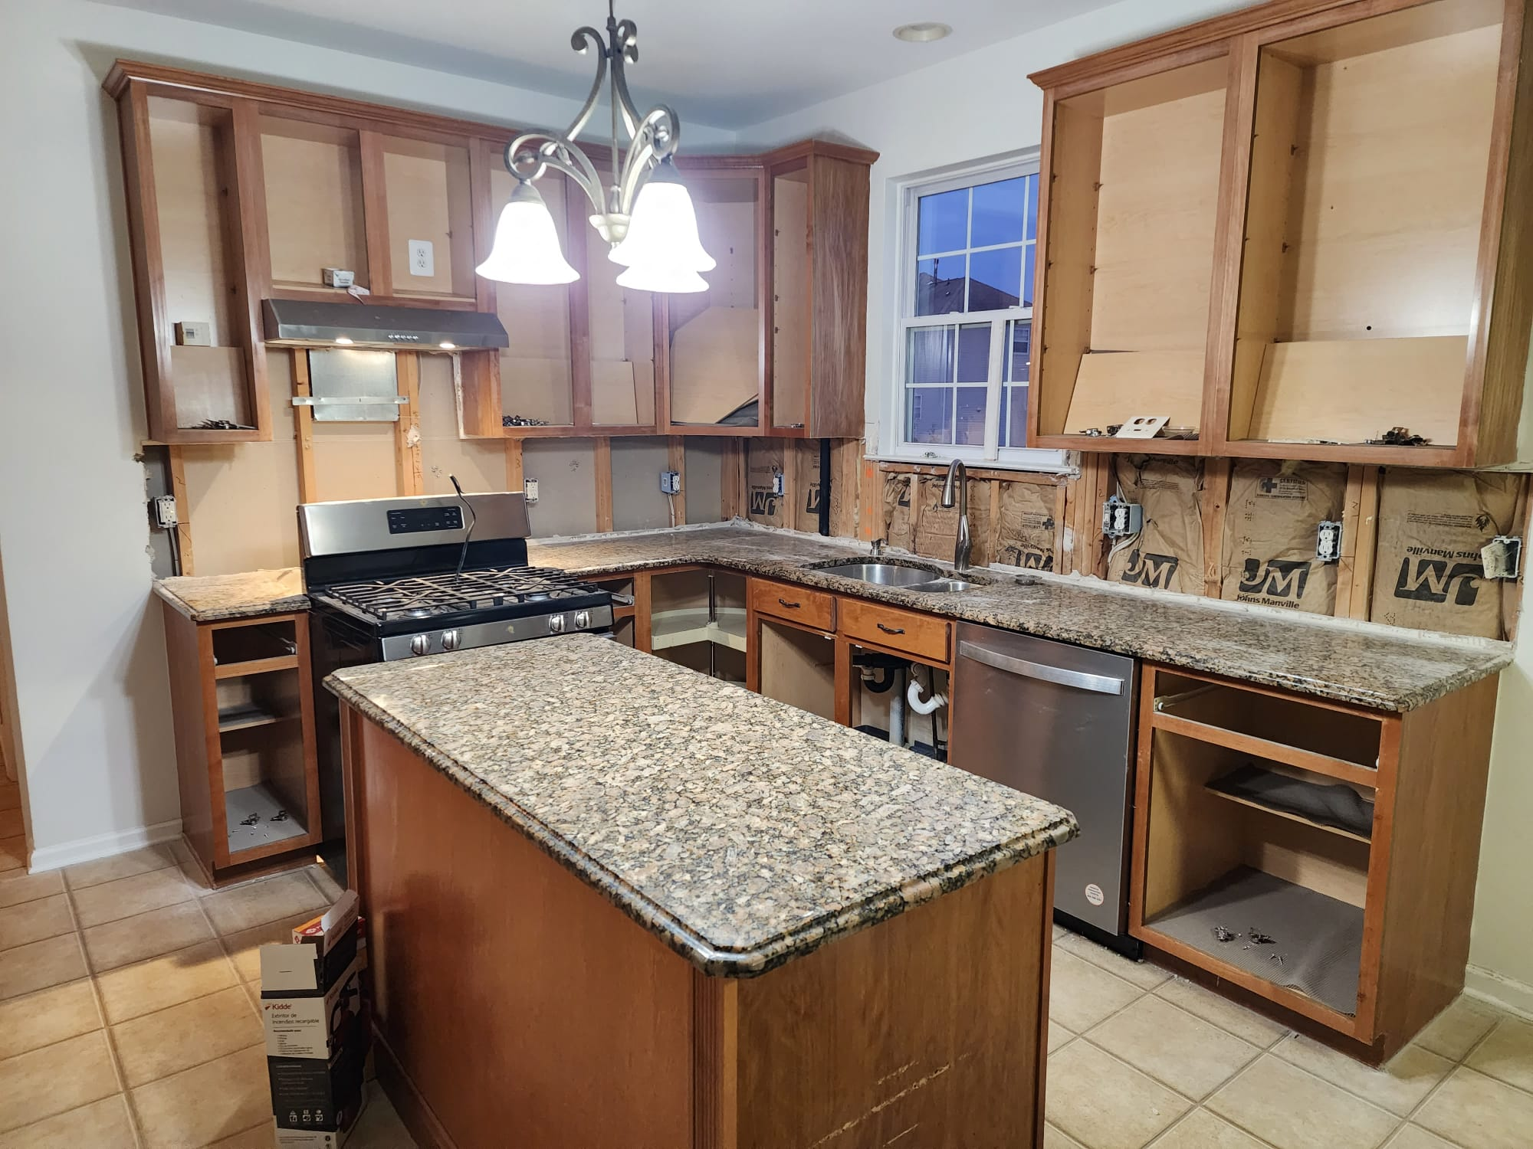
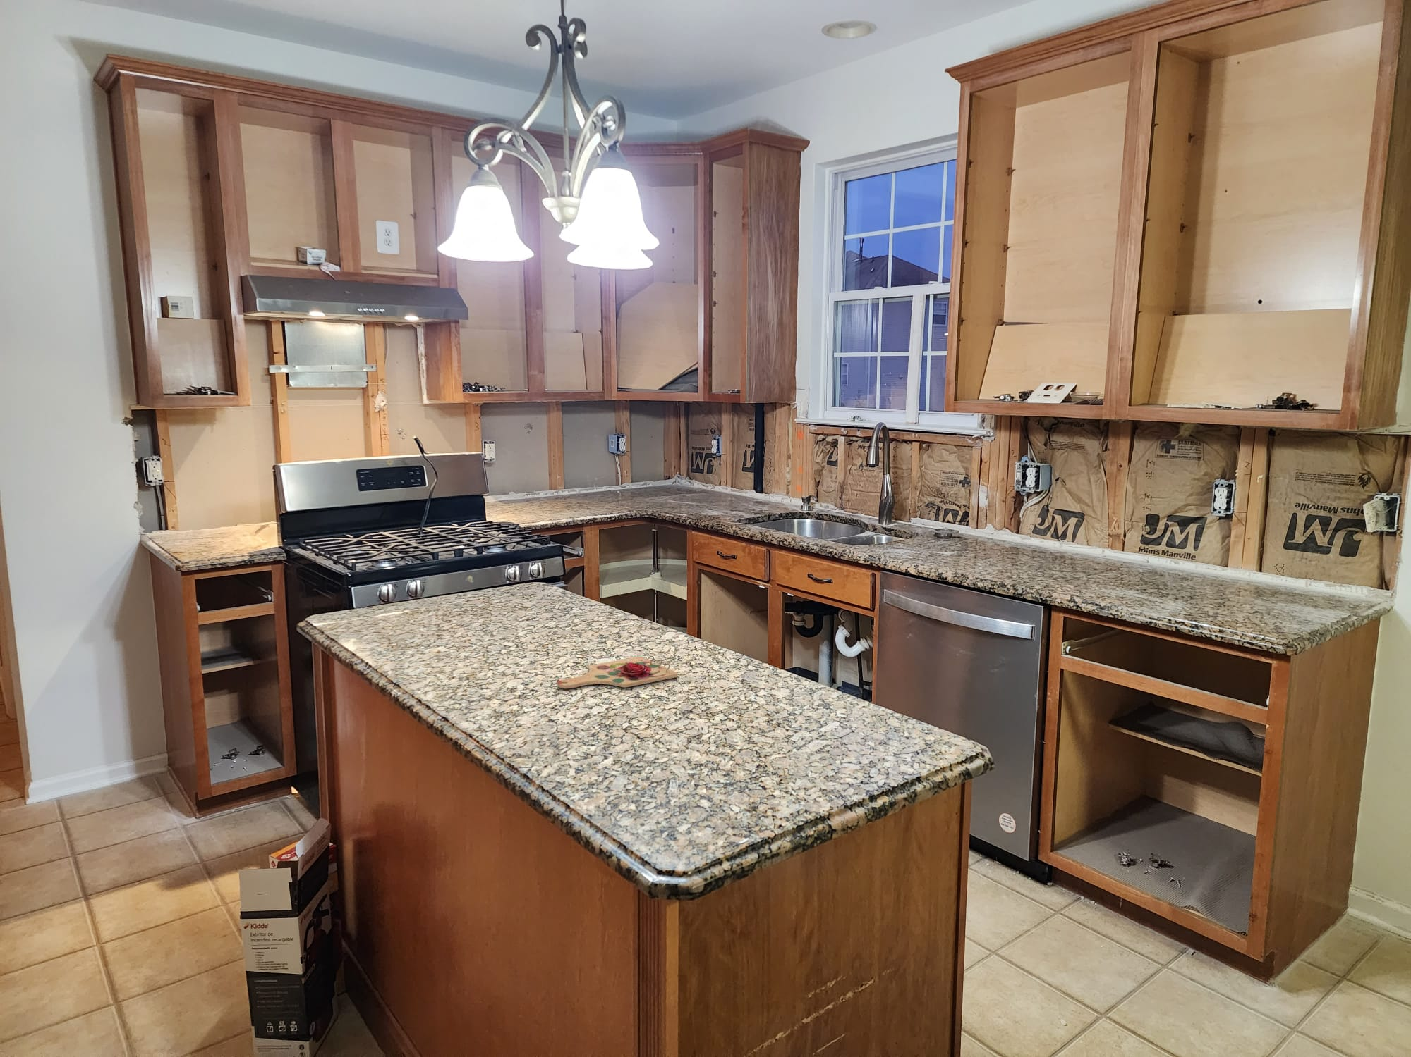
+ cutting board (610, 671)
